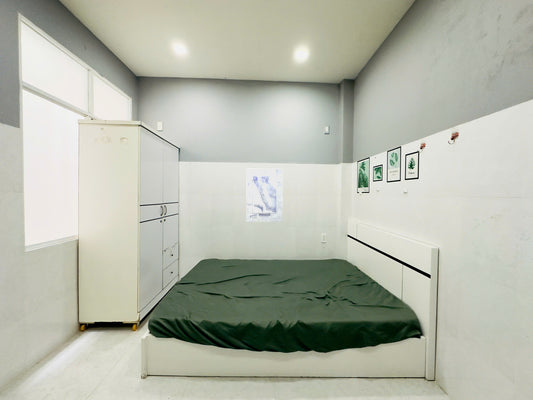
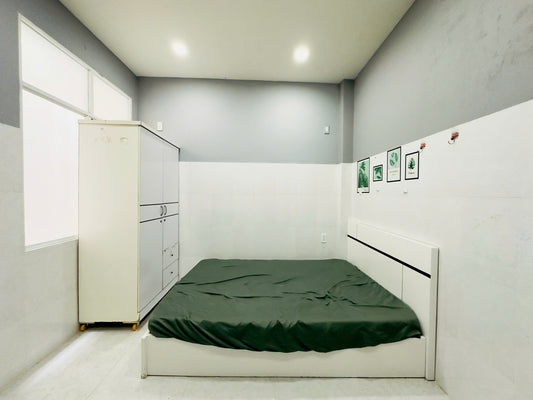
- wall art (264, 195)
